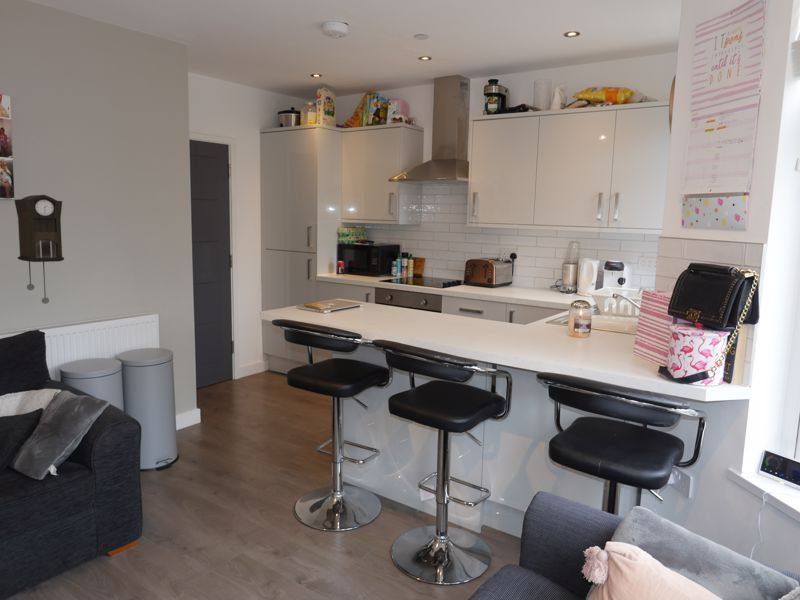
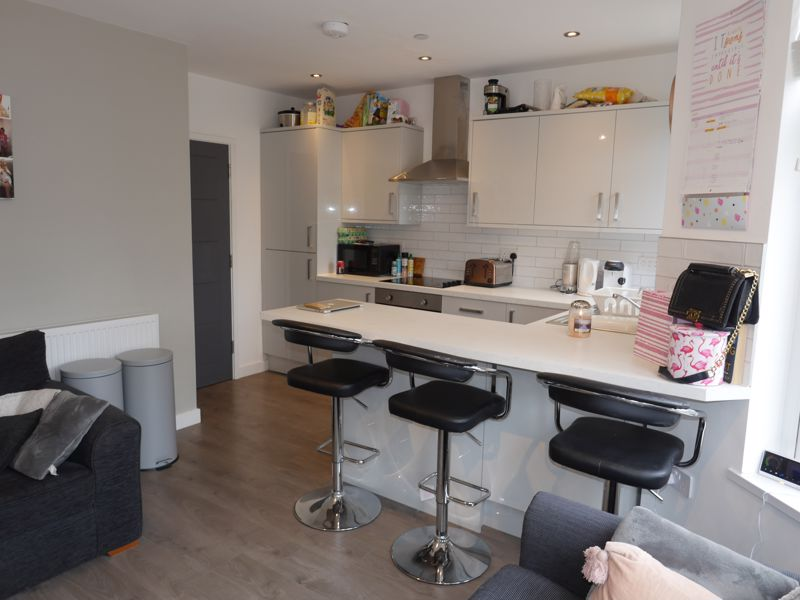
- pendulum clock (40, 250)
